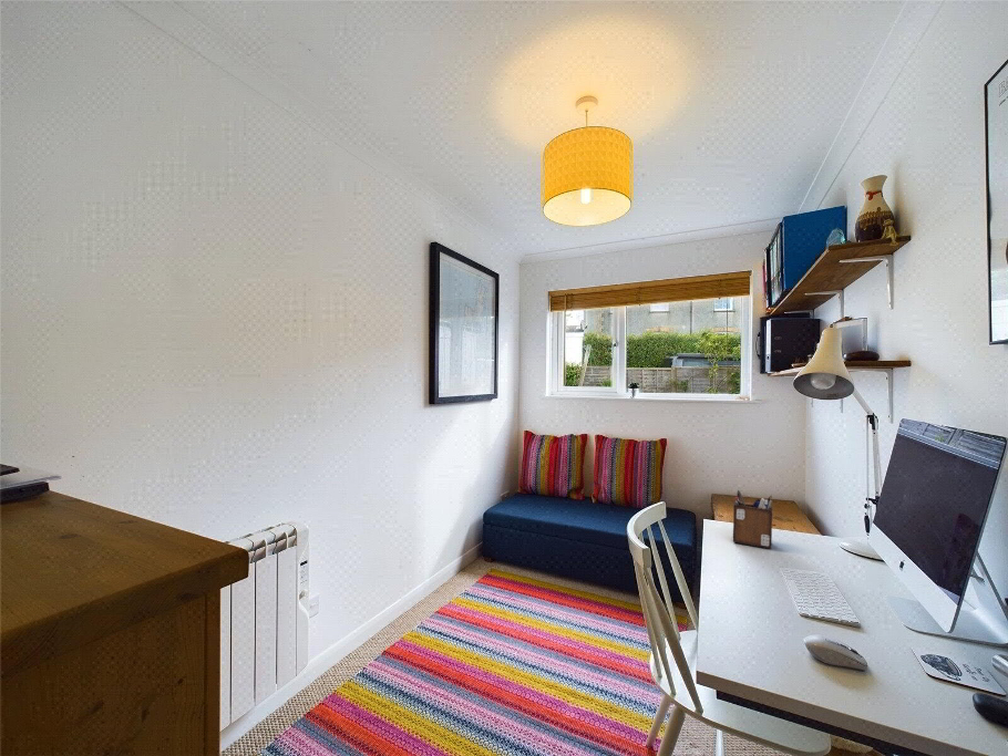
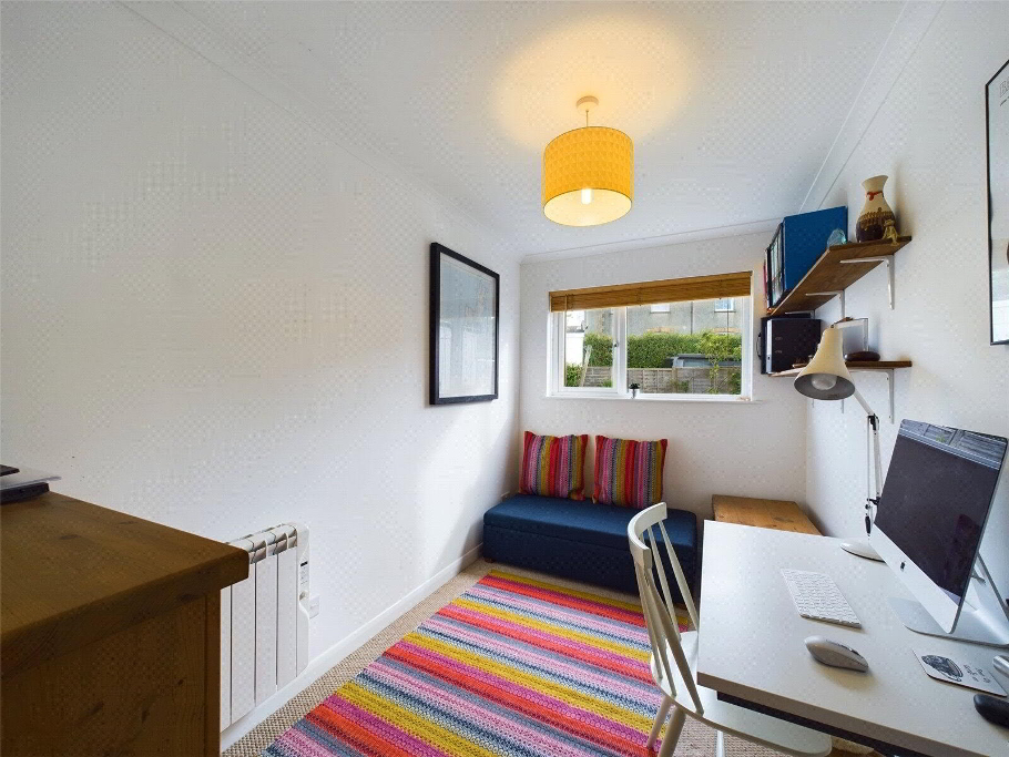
- desk organizer (752, 516)
